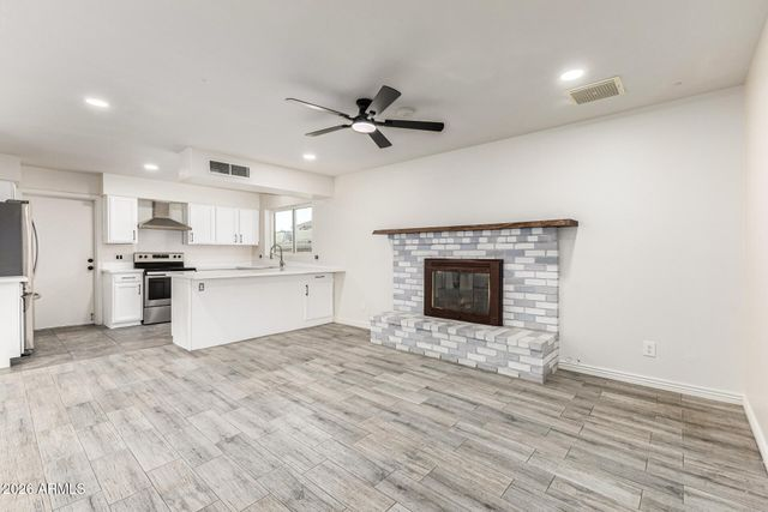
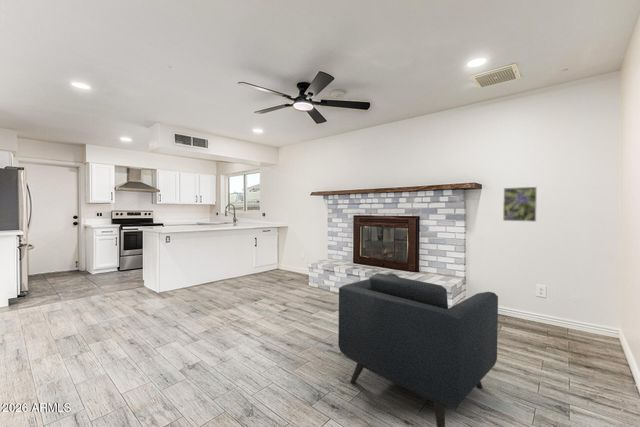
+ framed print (519, 204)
+ armchair (416, 330)
